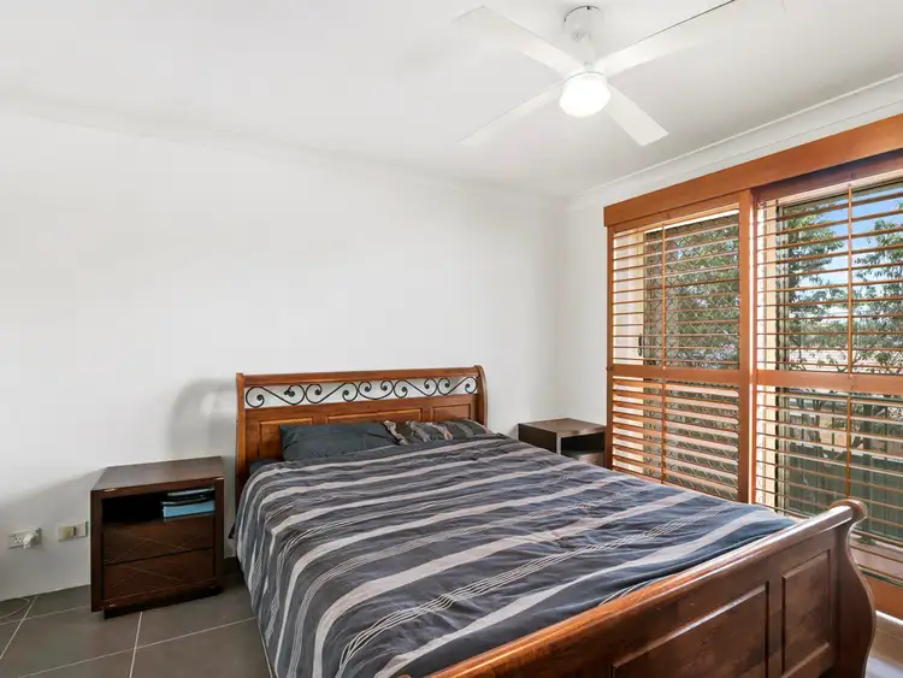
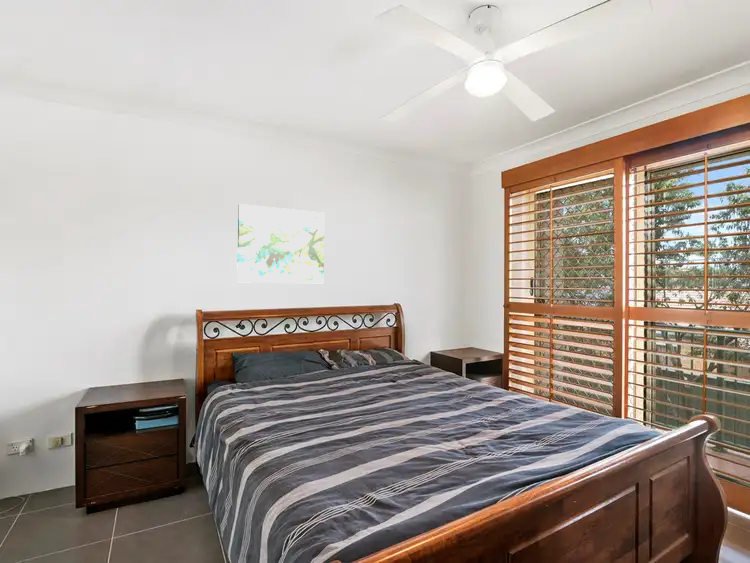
+ wall art (282, 245)
